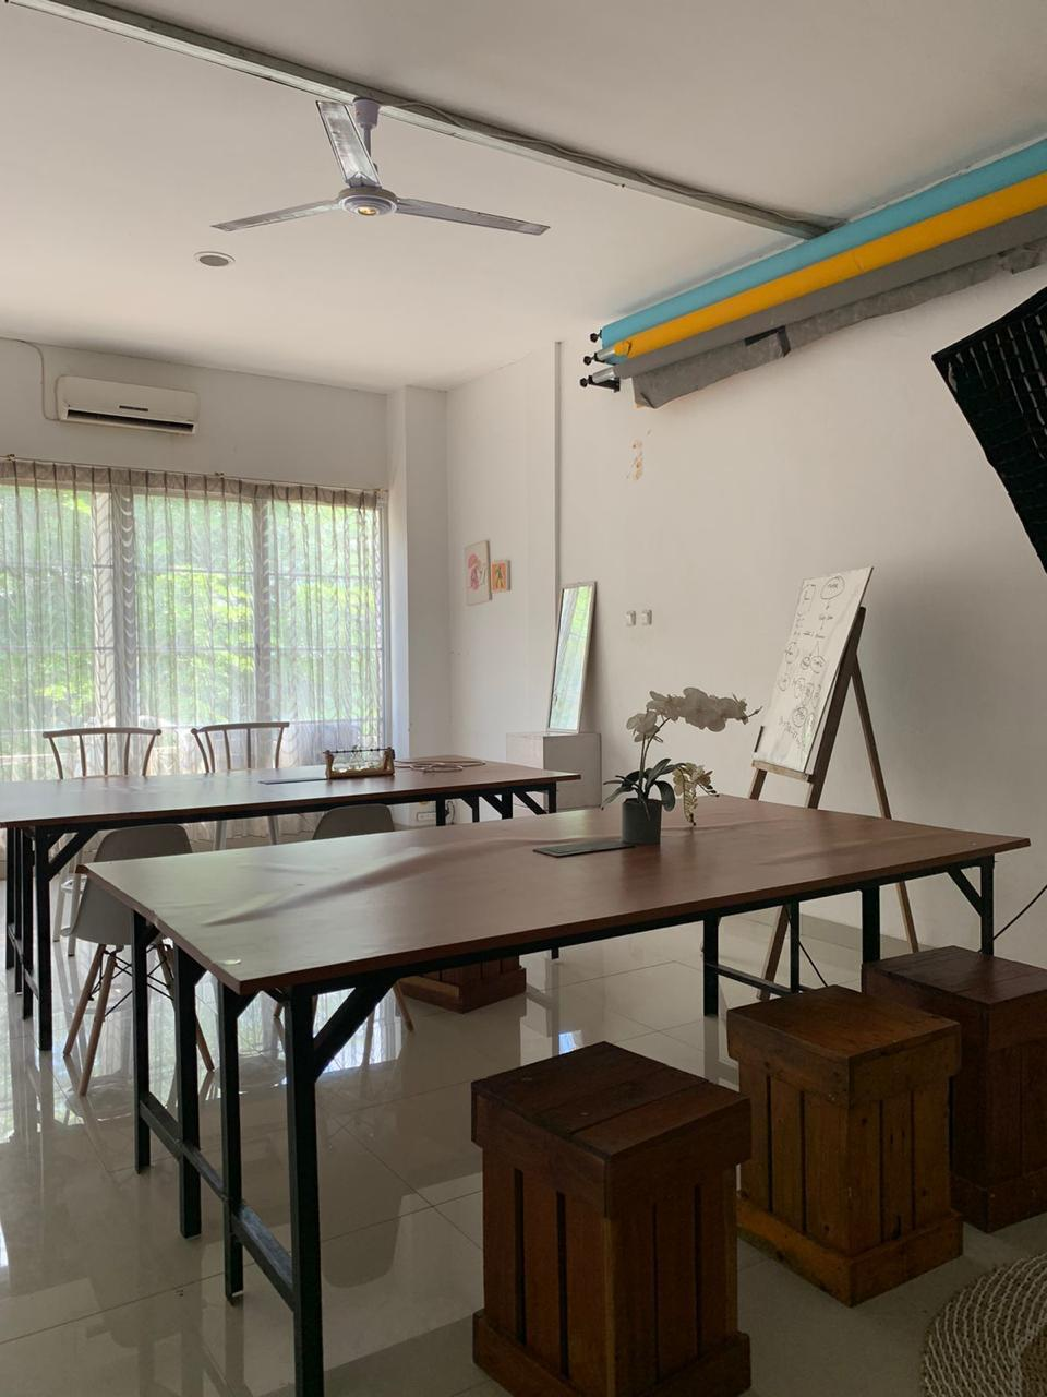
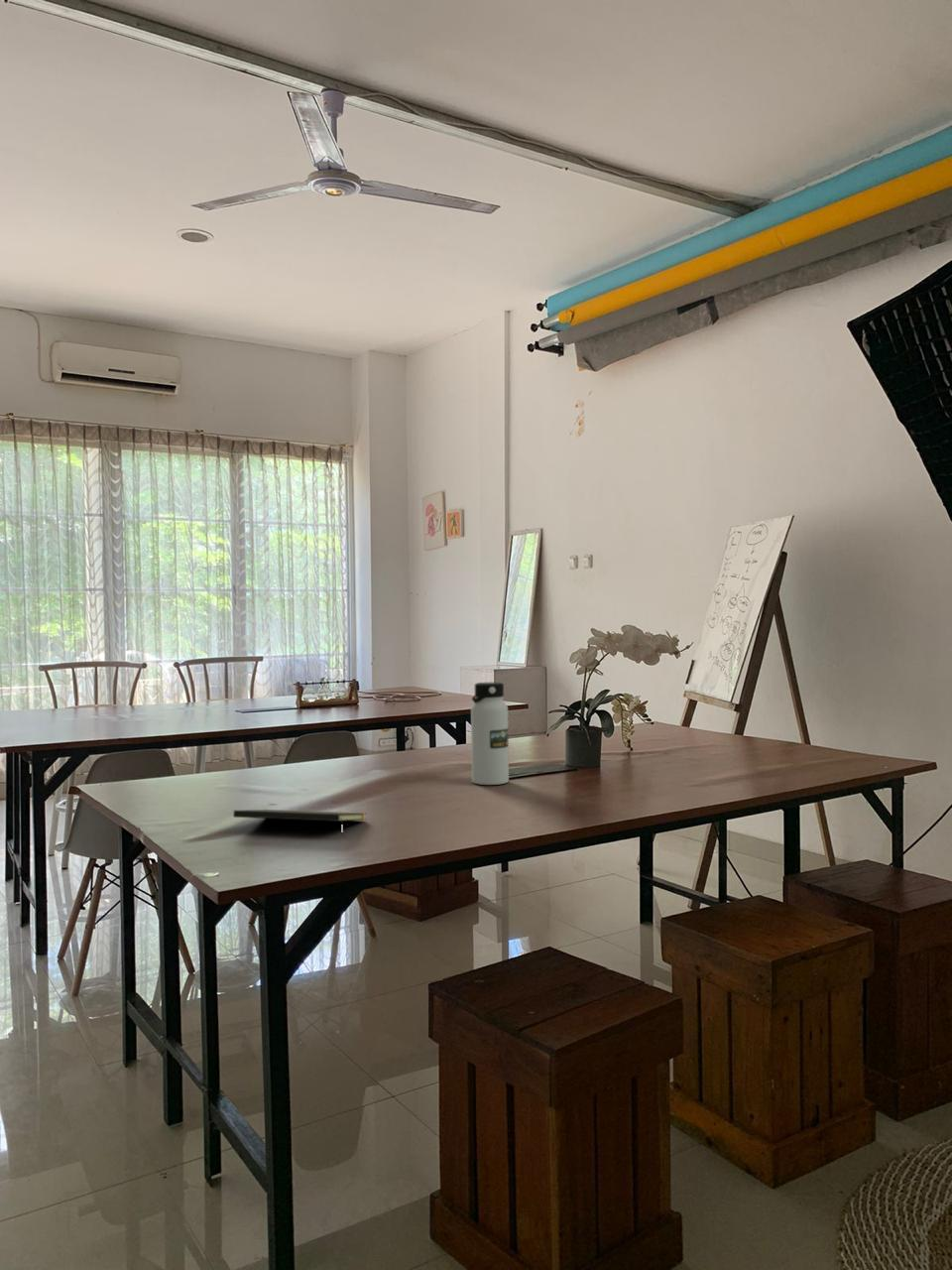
+ notepad (301, 815)
+ water bottle (489, 732)
